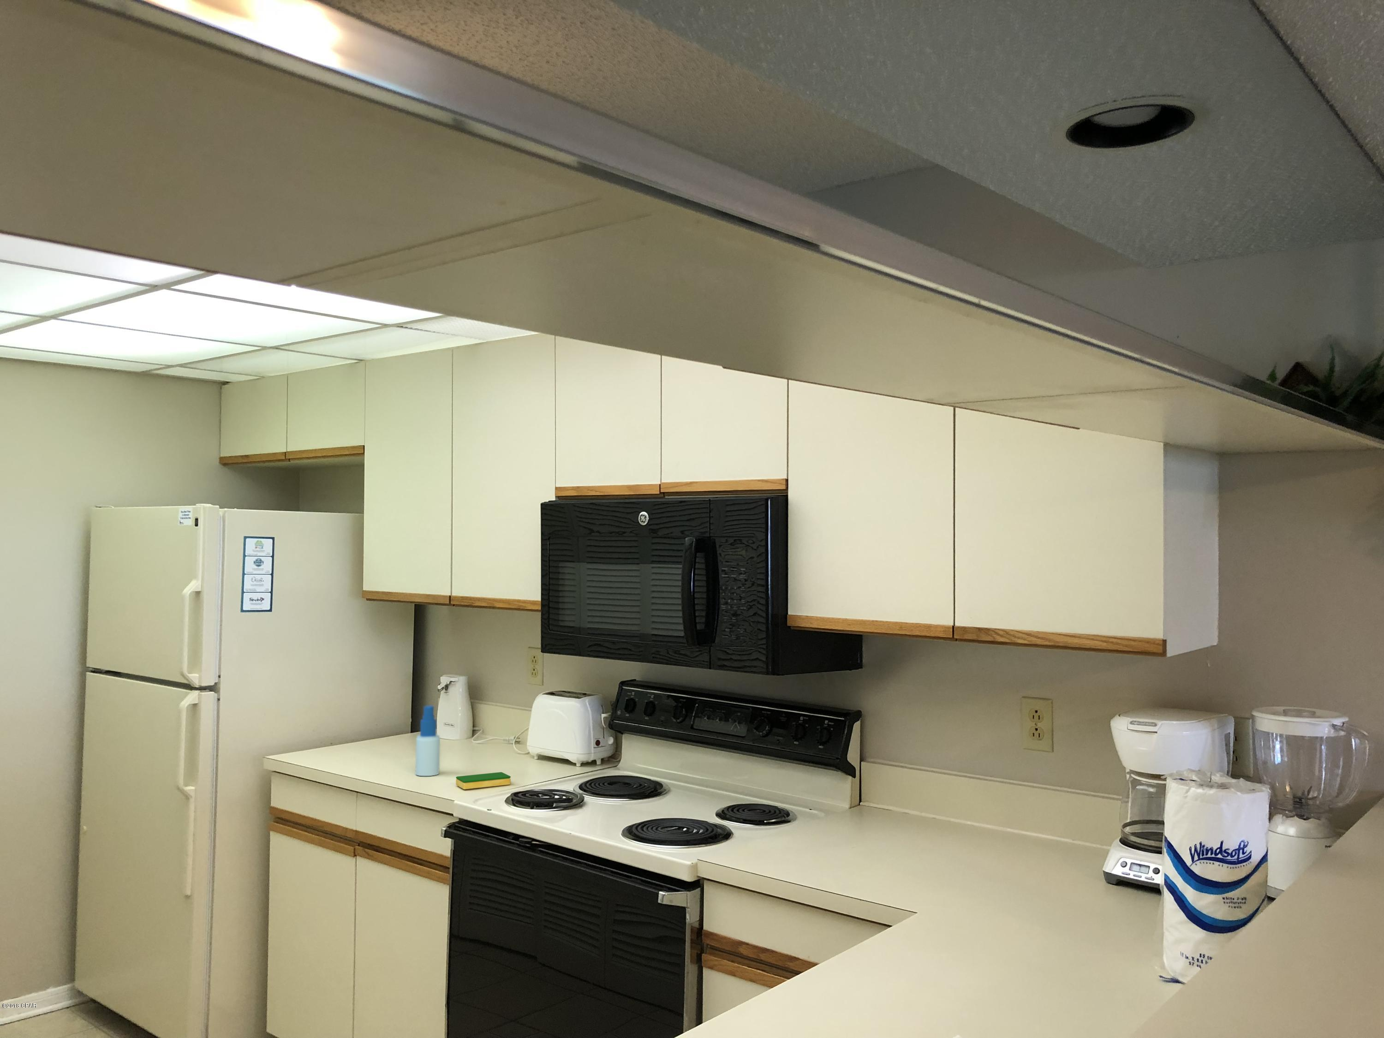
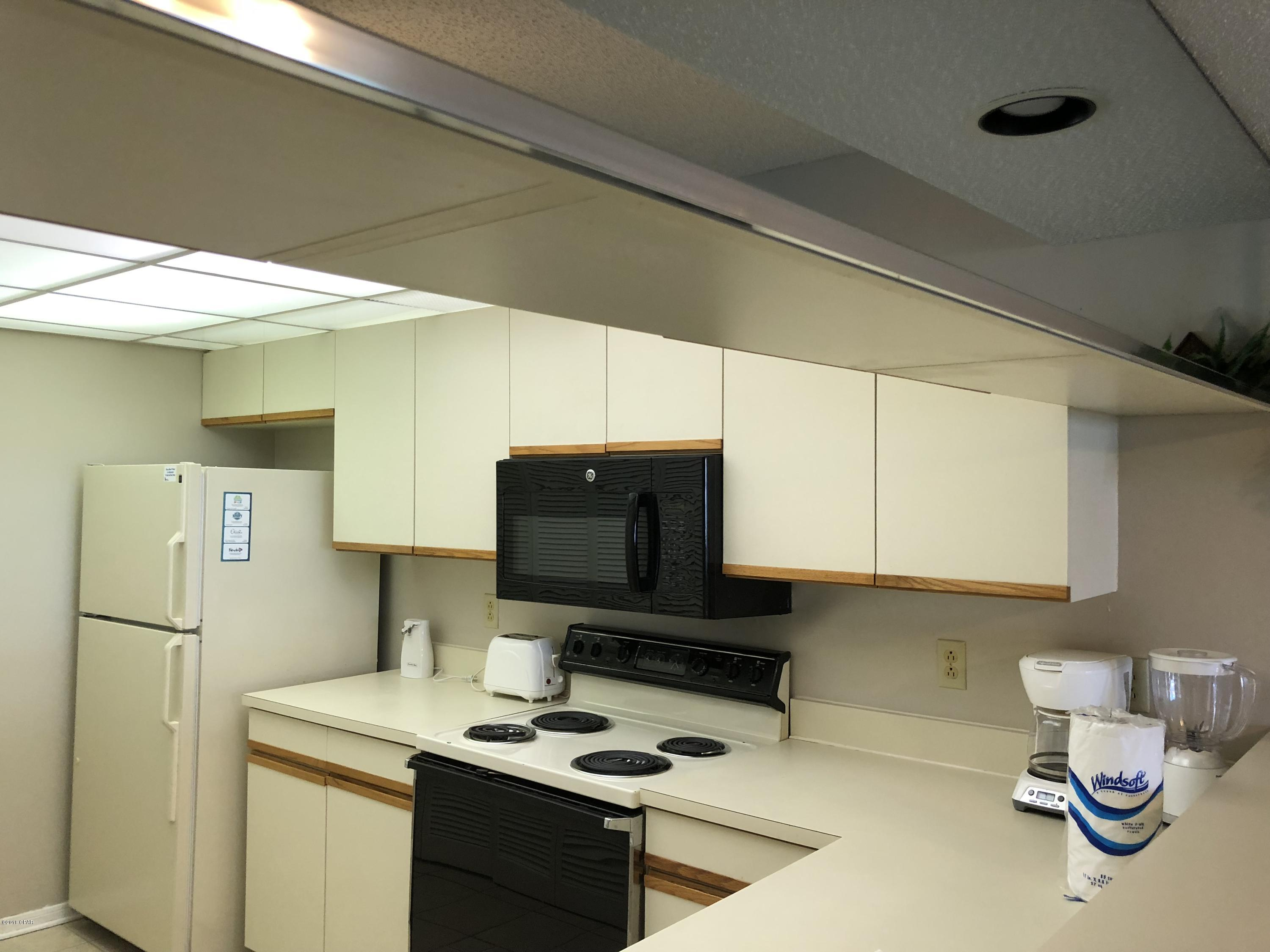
- spray bottle (428, 739)
- dish sponge (483, 781)
